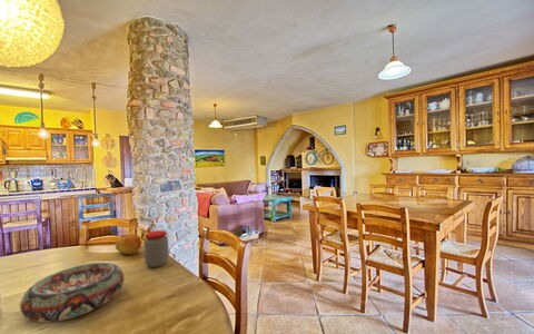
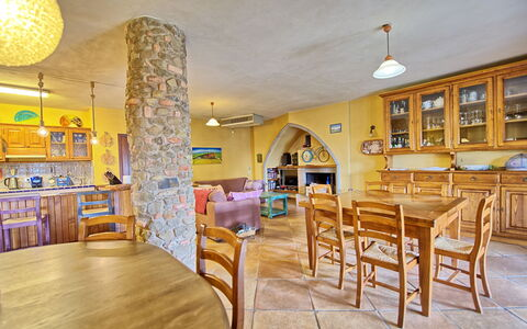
- jar (156, 248)
- decorative bowl (77, 288)
- fruit (129, 243)
